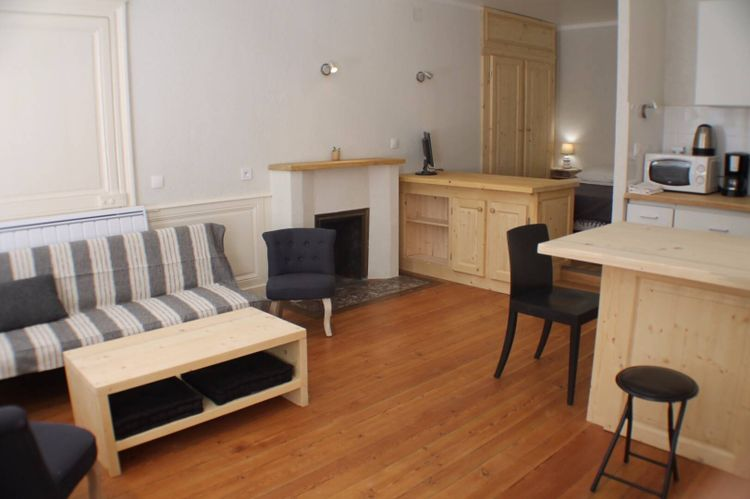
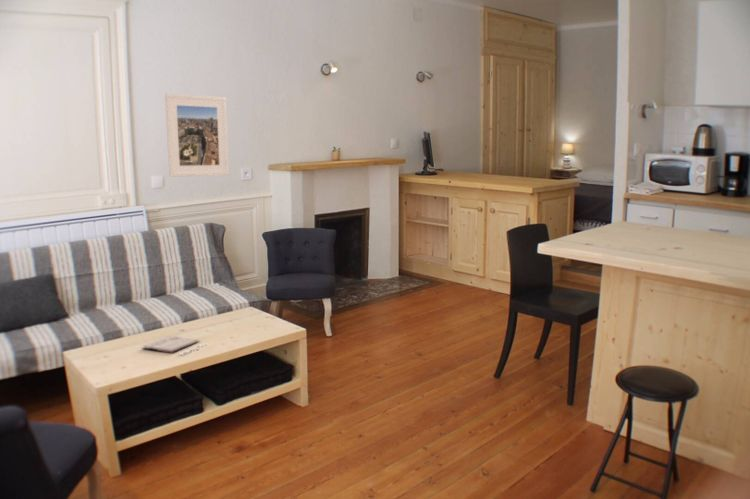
+ magazine (180, 343)
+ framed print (198, 136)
